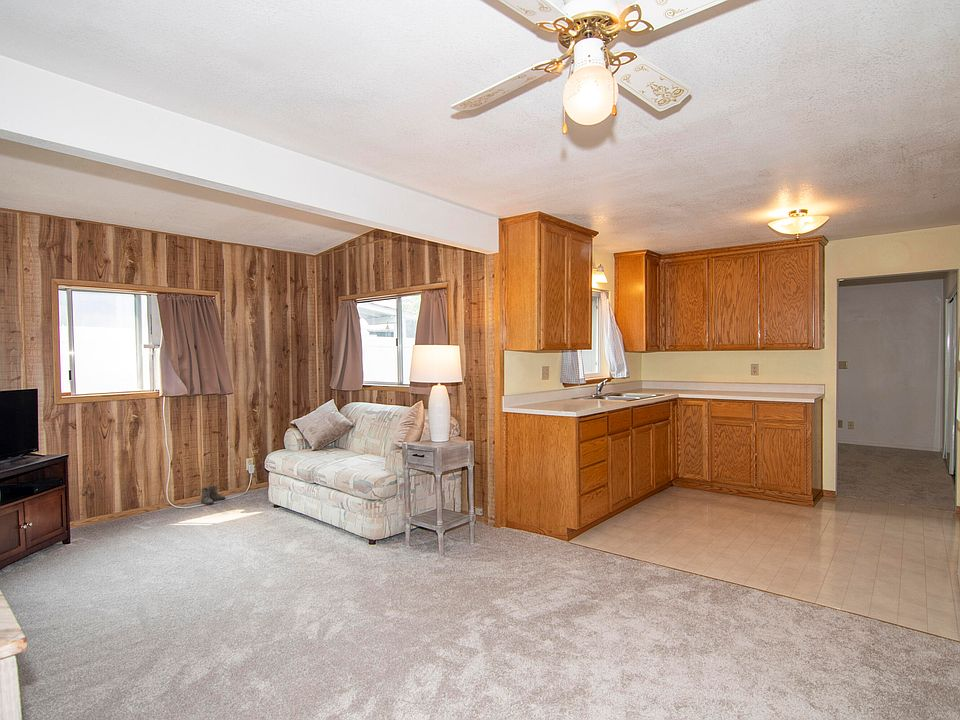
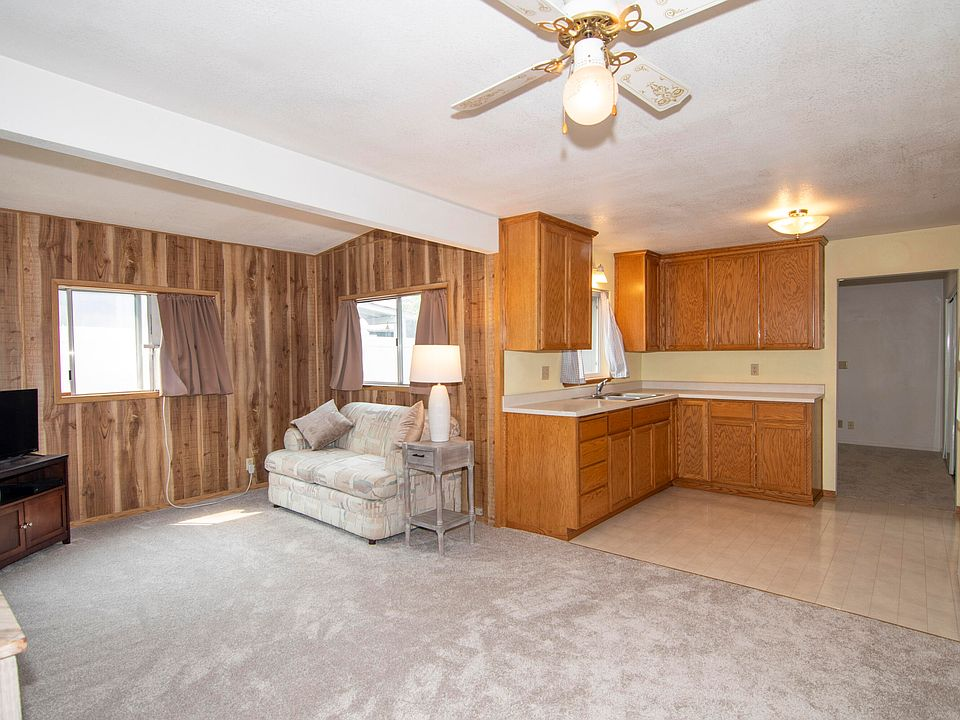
- boots (211, 494)
